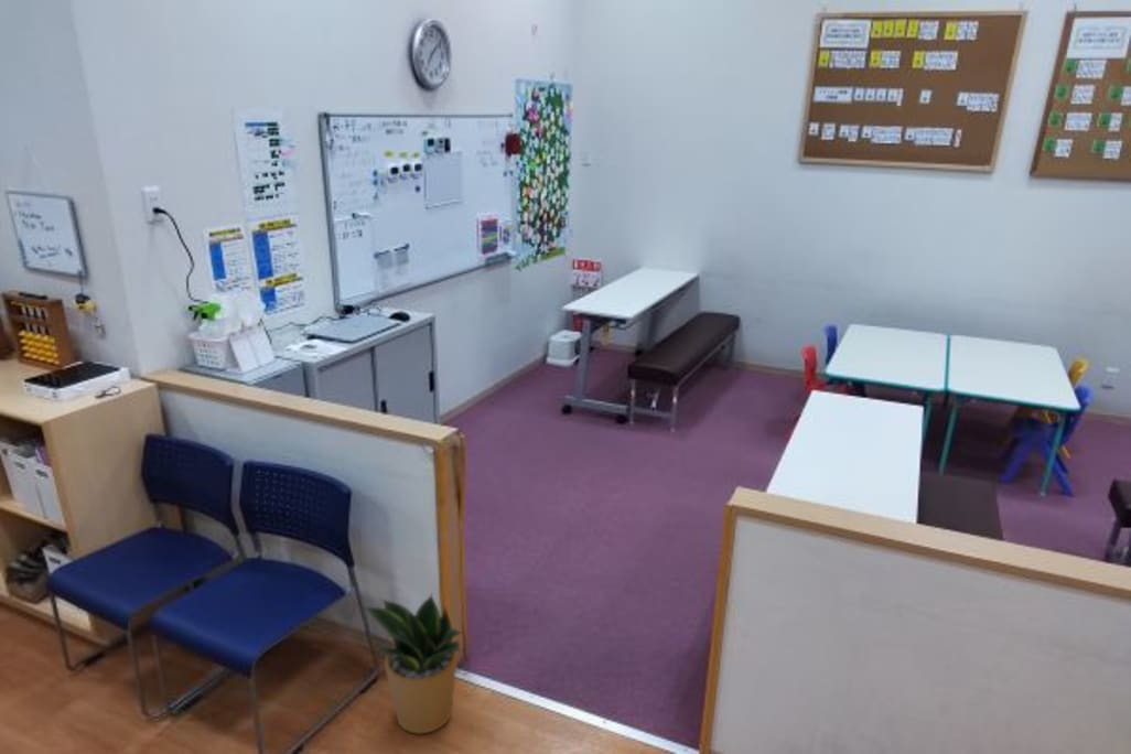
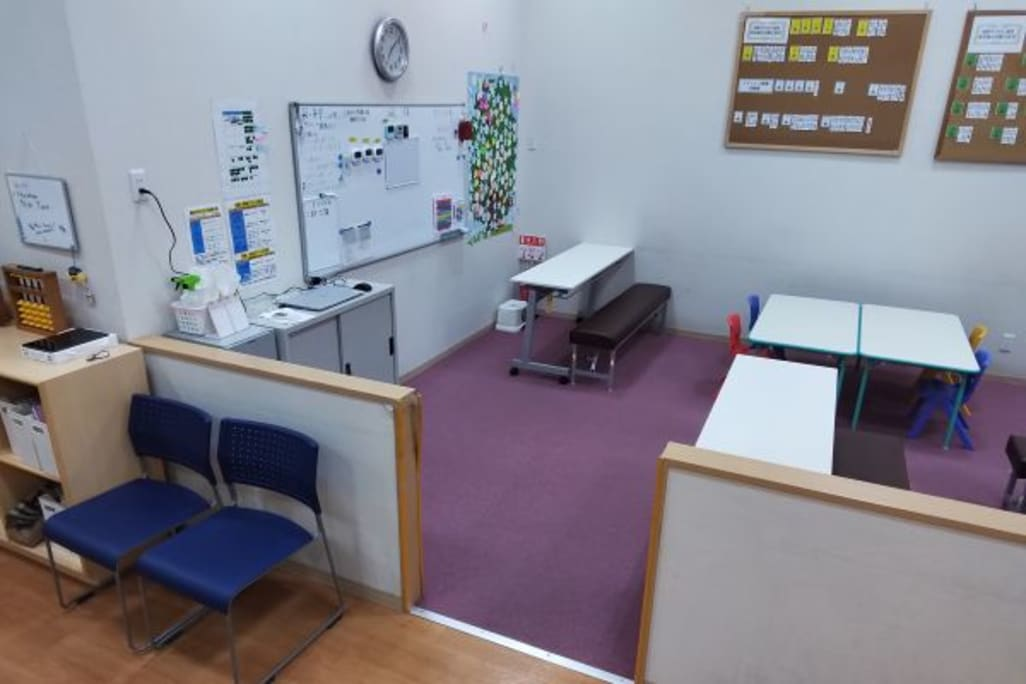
- potted plant (419, 669)
